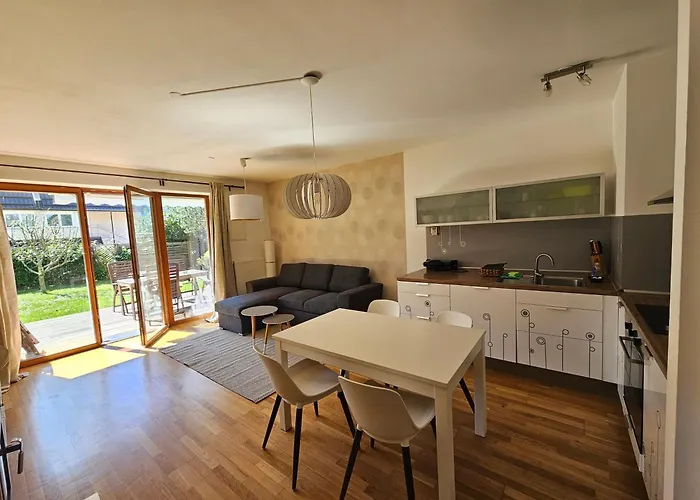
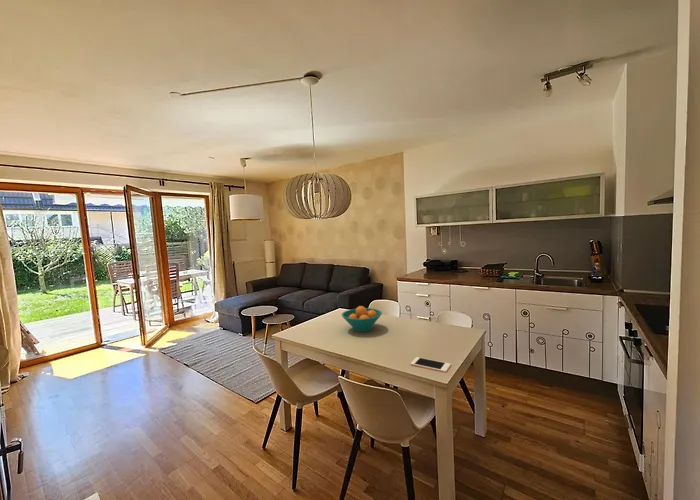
+ cell phone (430, 364)
+ fruit bowl (361, 317)
